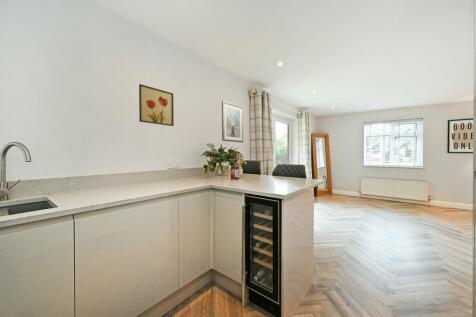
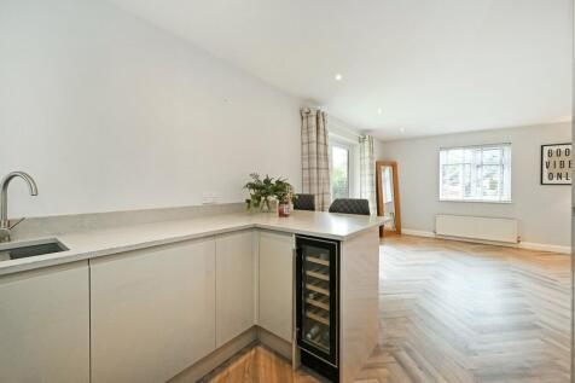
- wall art (157, 106)
- picture frame (233, 122)
